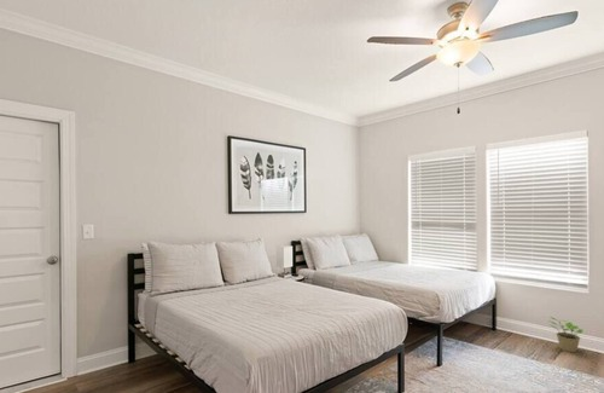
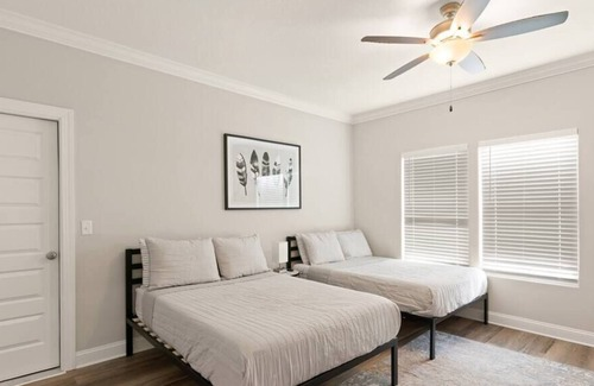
- potted plant (565, 333)
